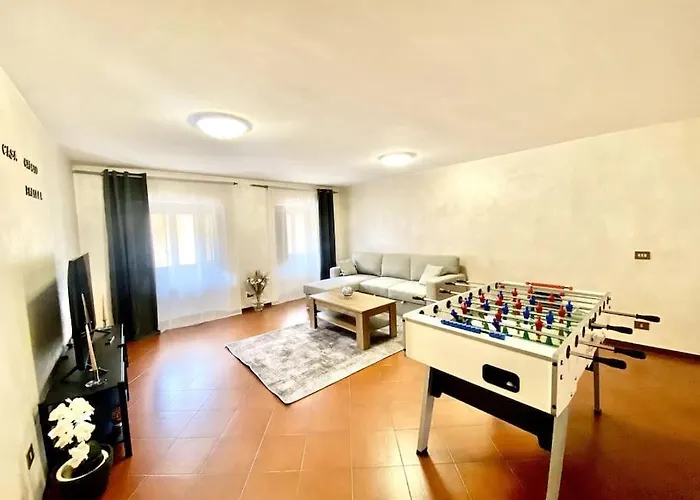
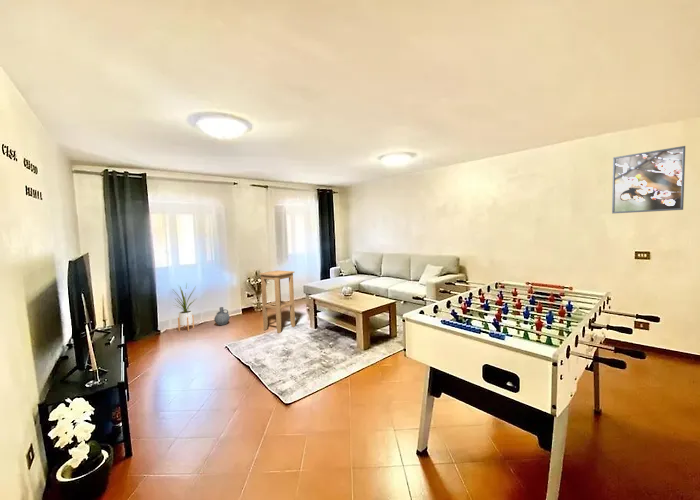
+ ceramic jug (222, 315)
+ stool (278, 300)
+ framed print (646, 182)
+ house plant (185, 306)
